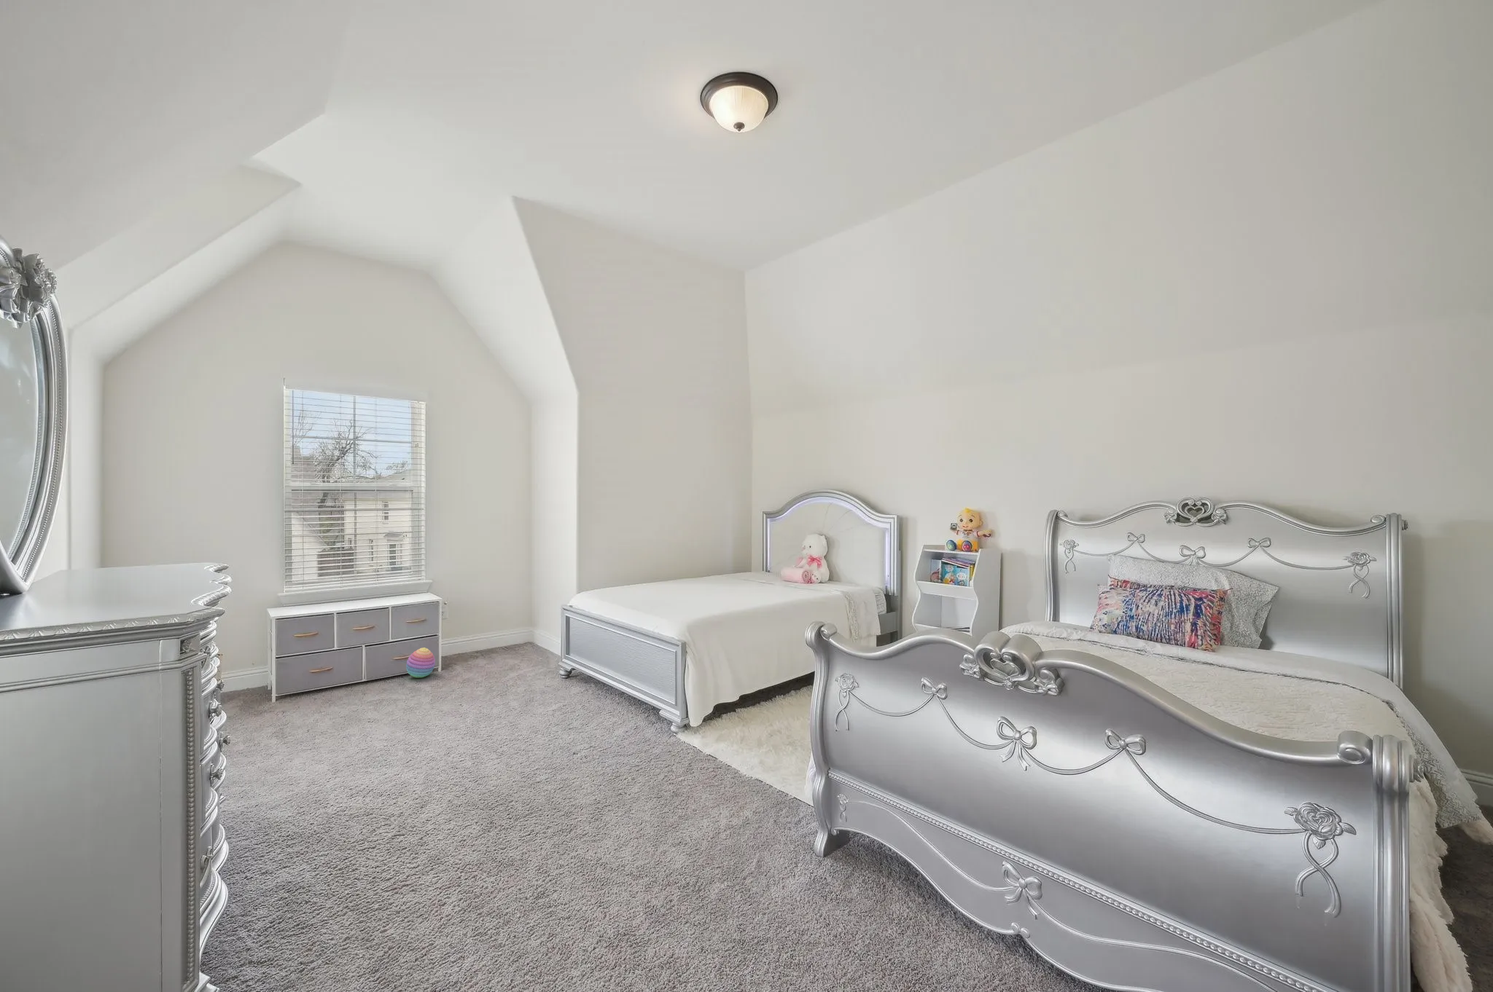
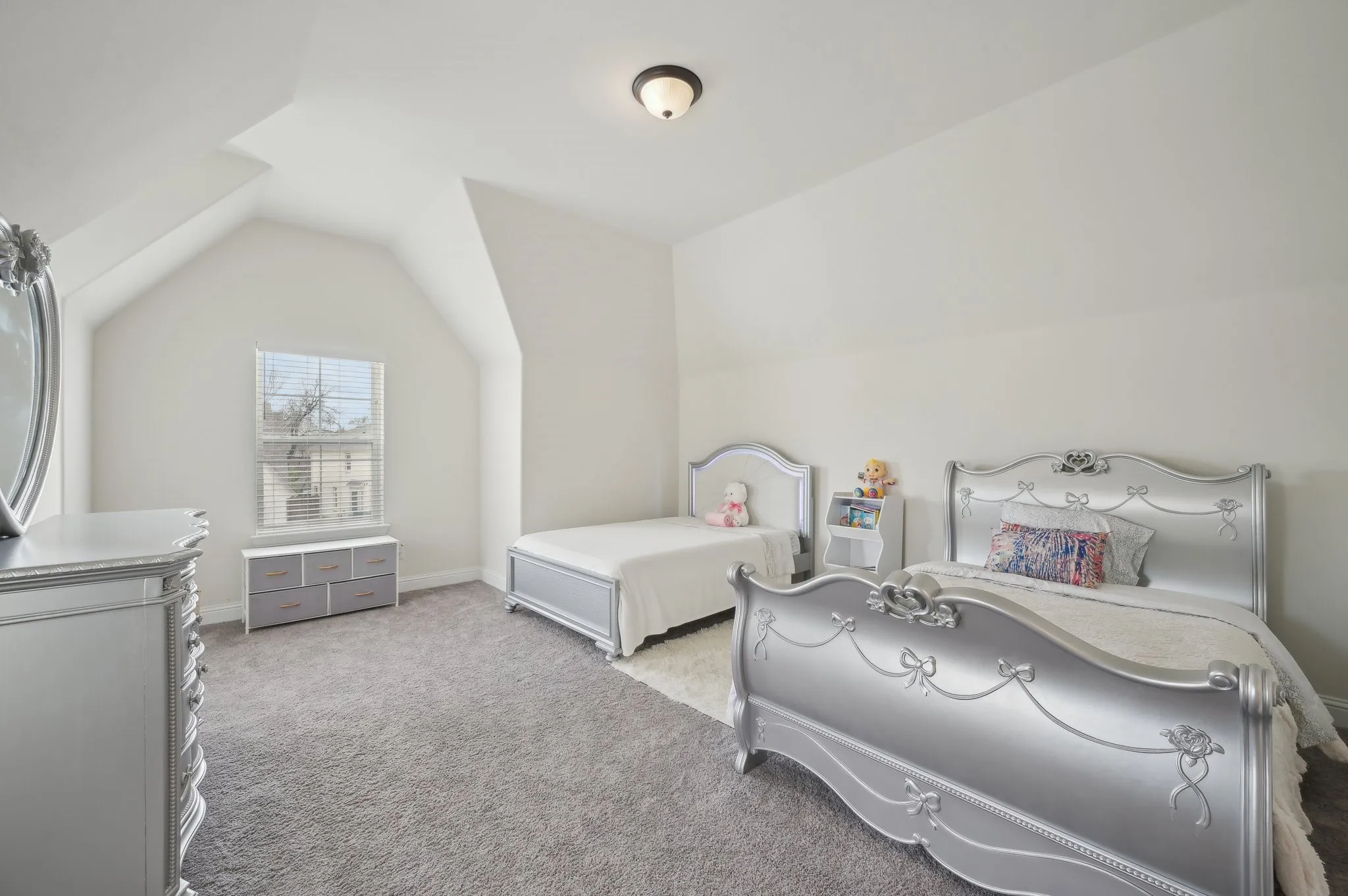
- stacking toy (421, 662)
